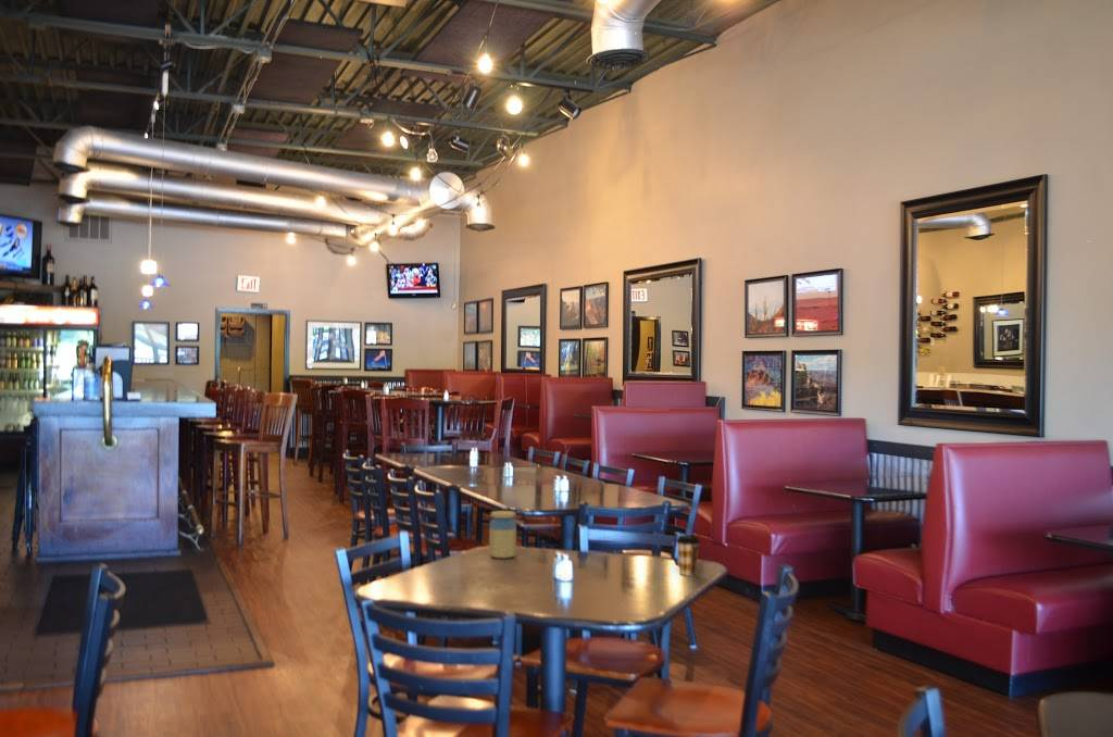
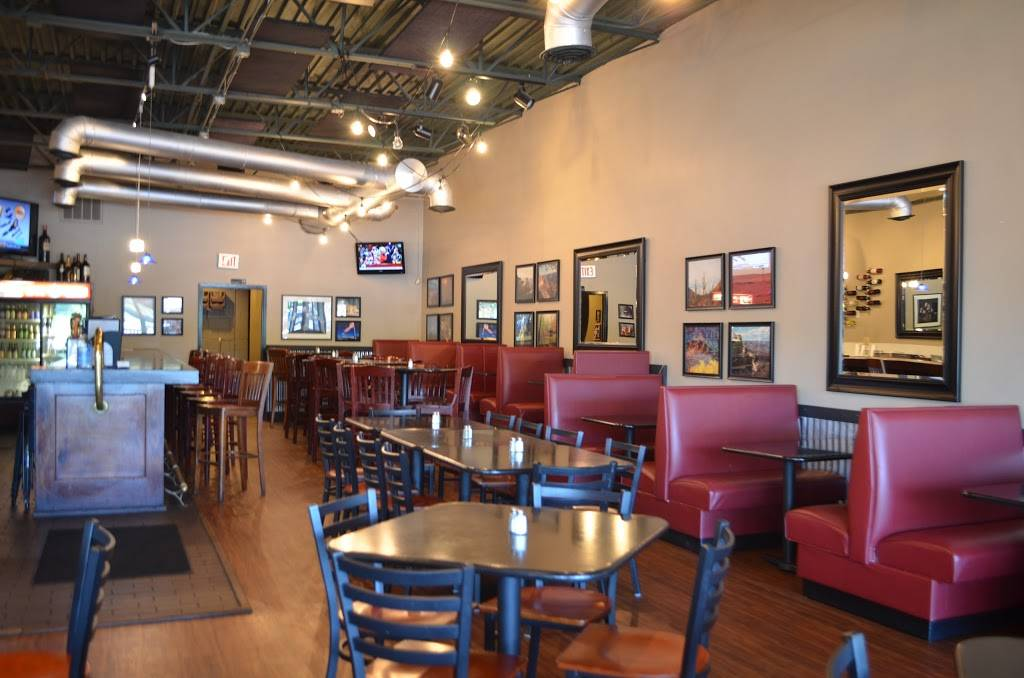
- jar (502, 534)
- coffee cup (687, 554)
